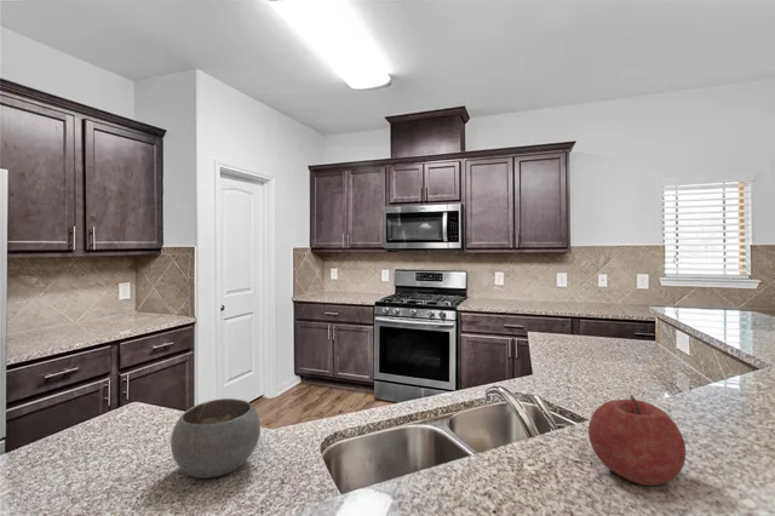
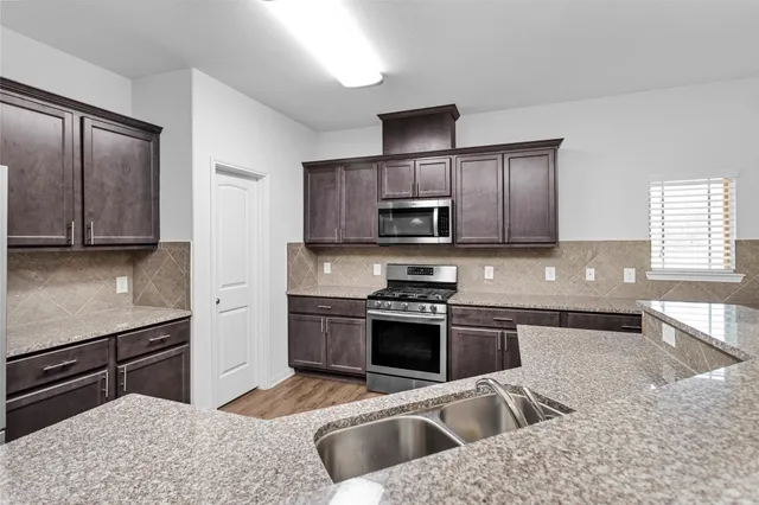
- bowl (217, 438)
- fruit (633, 432)
